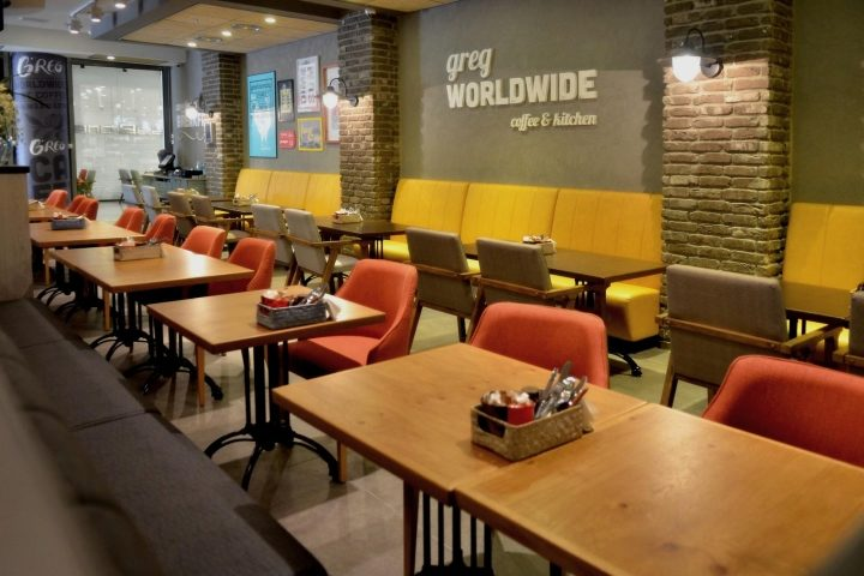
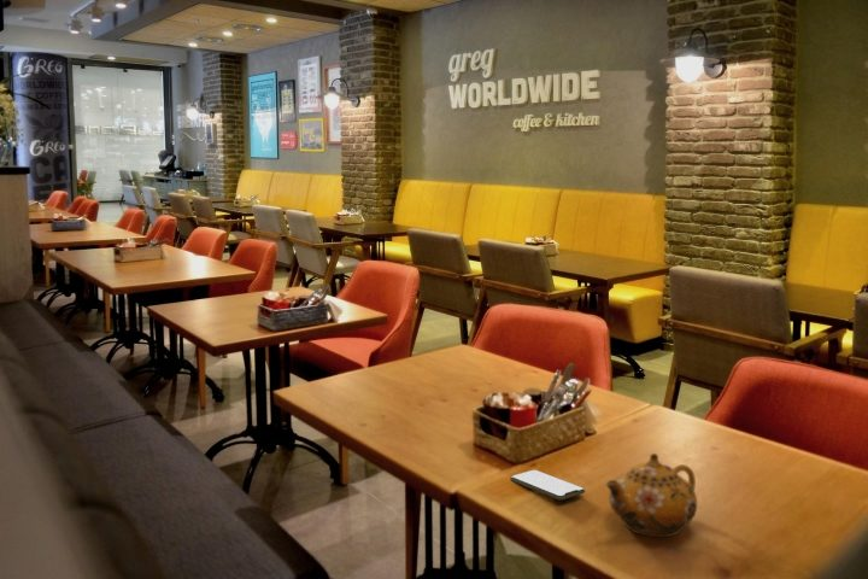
+ smartphone (546, 484)
+ teapot (652, 490)
